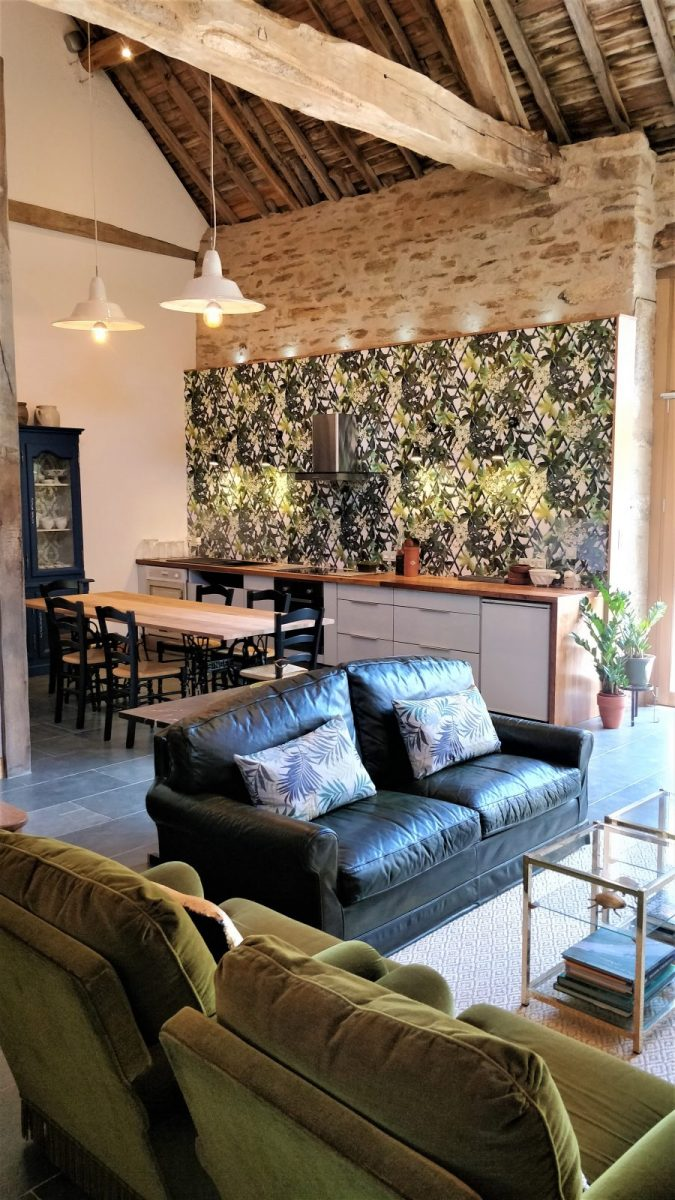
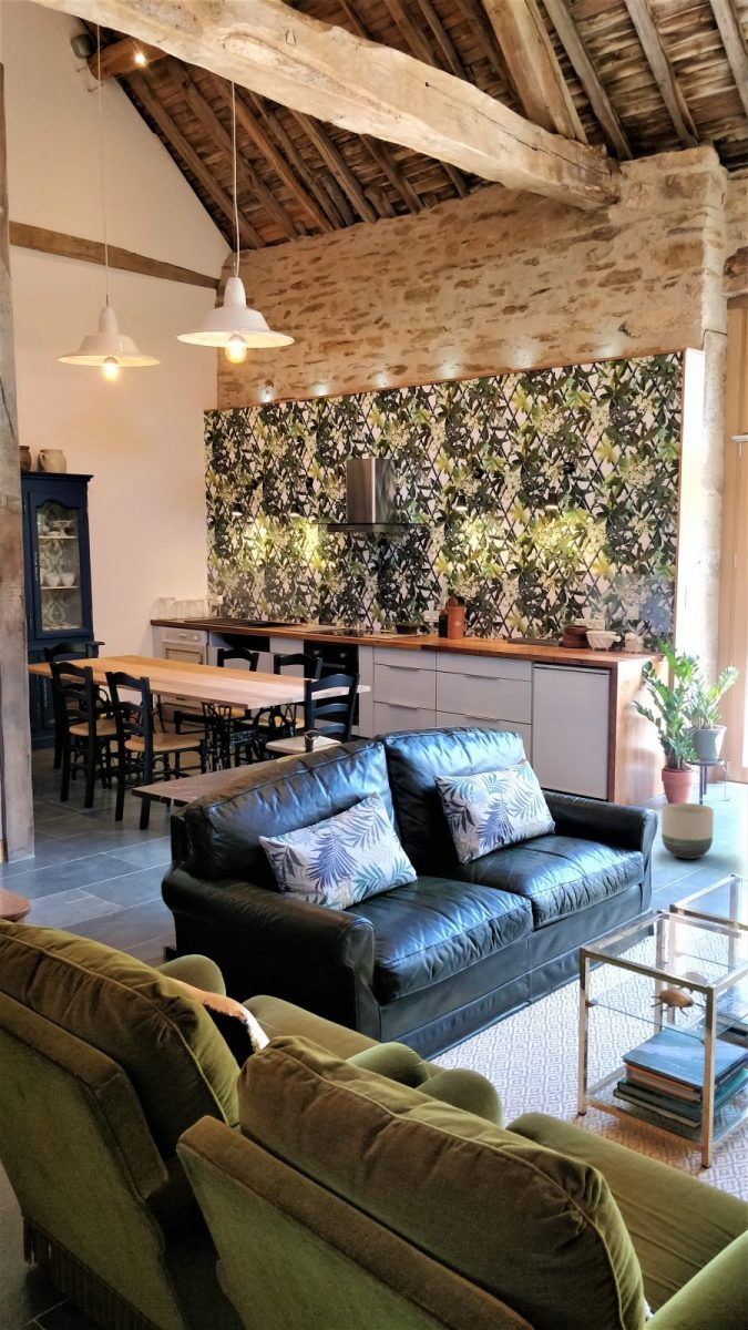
+ planter (687, 832)
